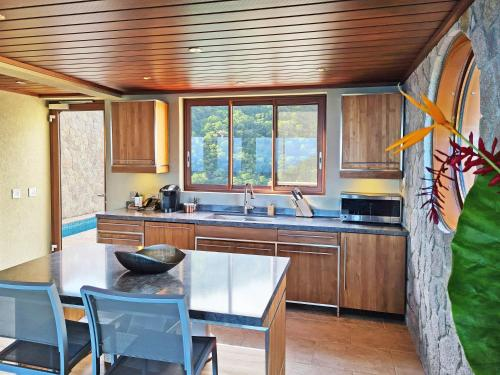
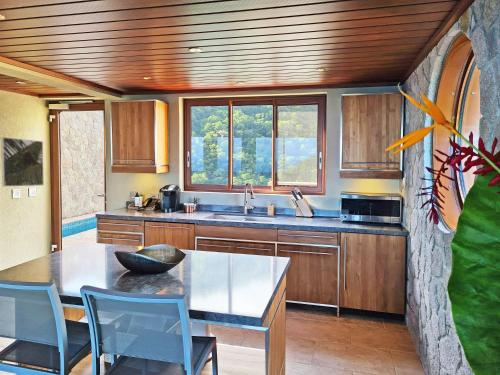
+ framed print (23, 162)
